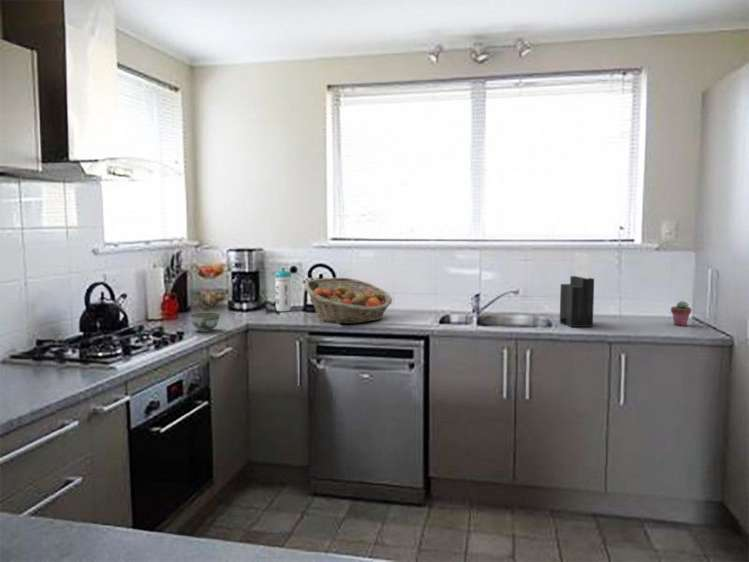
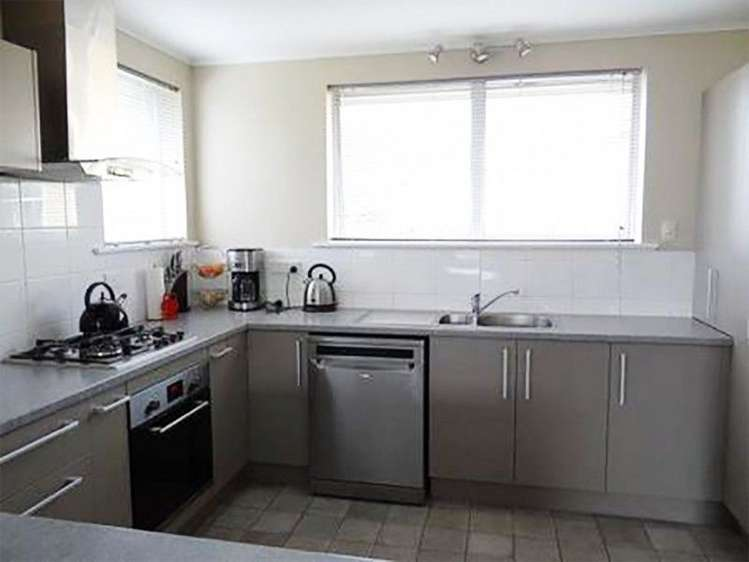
- knife block (574, 289)
- potted succulent (681, 312)
- bowl (205, 322)
- water bottle (283, 289)
- fruit basket (348, 299)
